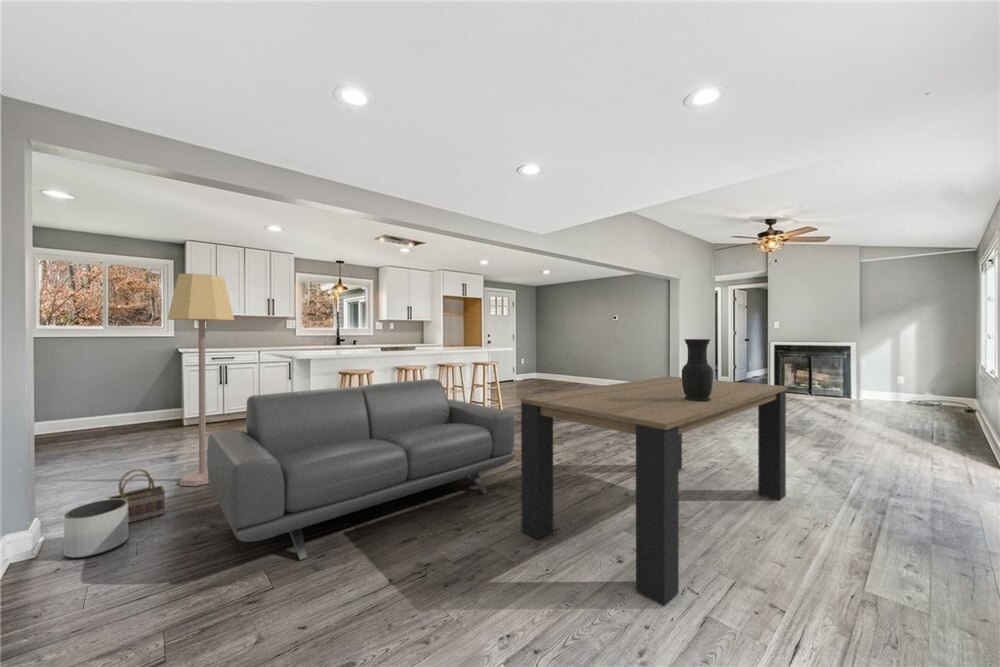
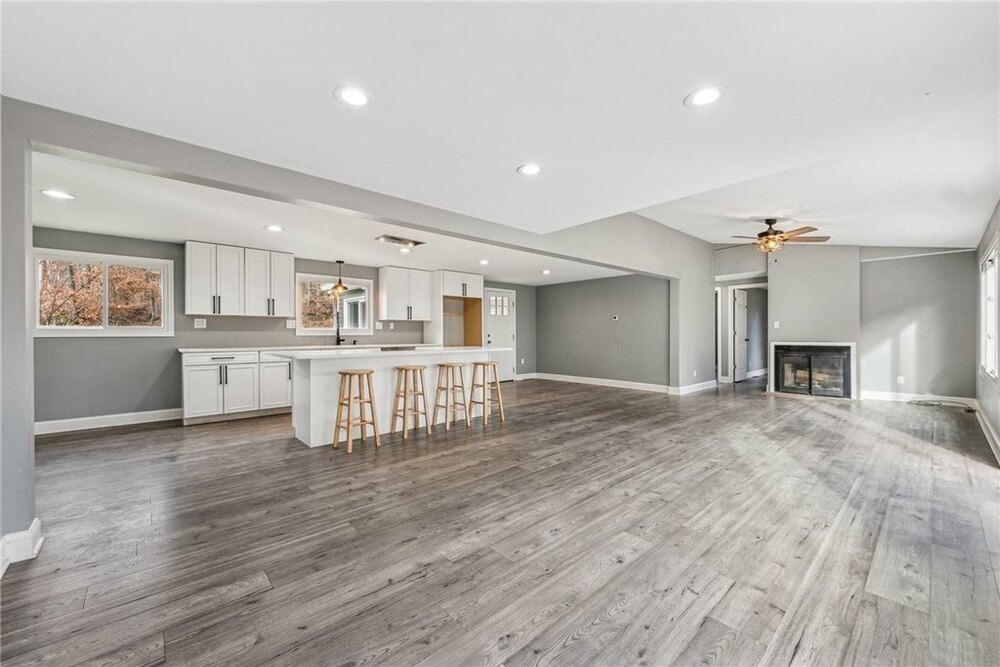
- sofa (379, 445)
- dining table (666, 451)
- vase (697, 369)
- basket (137, 494)
- lamp (202, 378)
- planter (97, 527)
